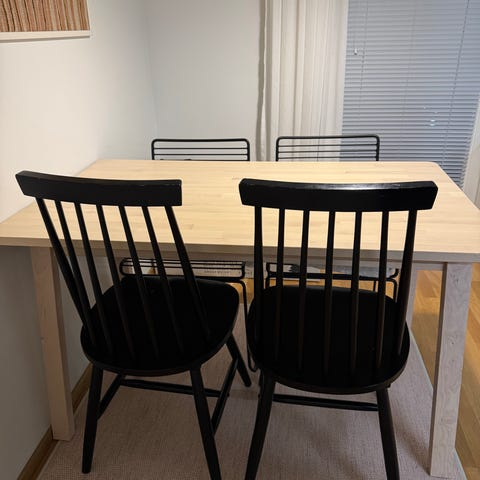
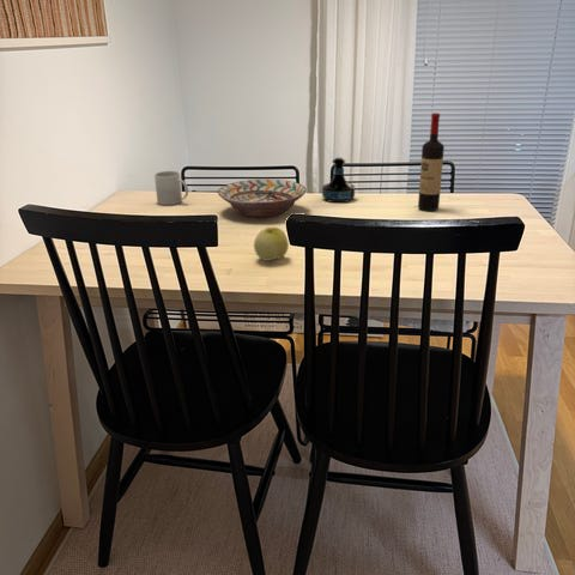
+ tequila bottle (338, 178)
+ decorative bowl (262, 200)
+ mug (172, 188)
+ apple (271, 243)
+ wine bottle (431, 162)
